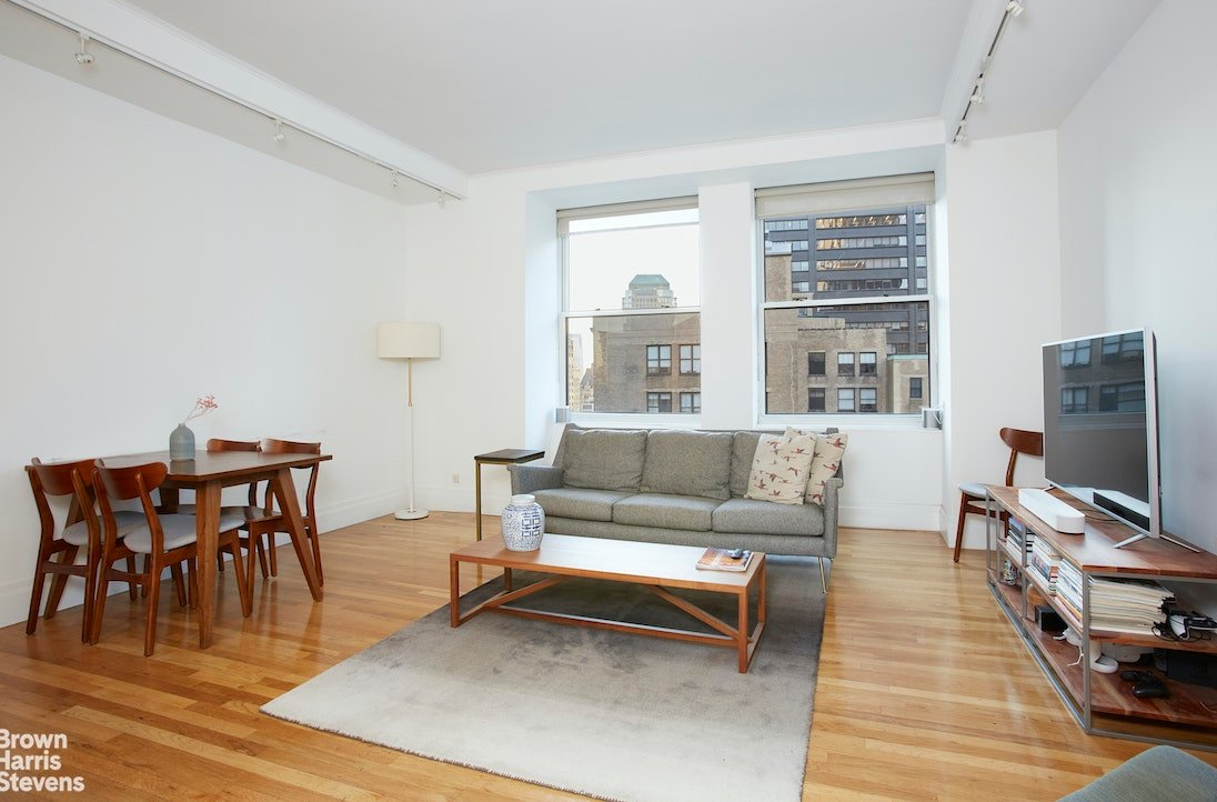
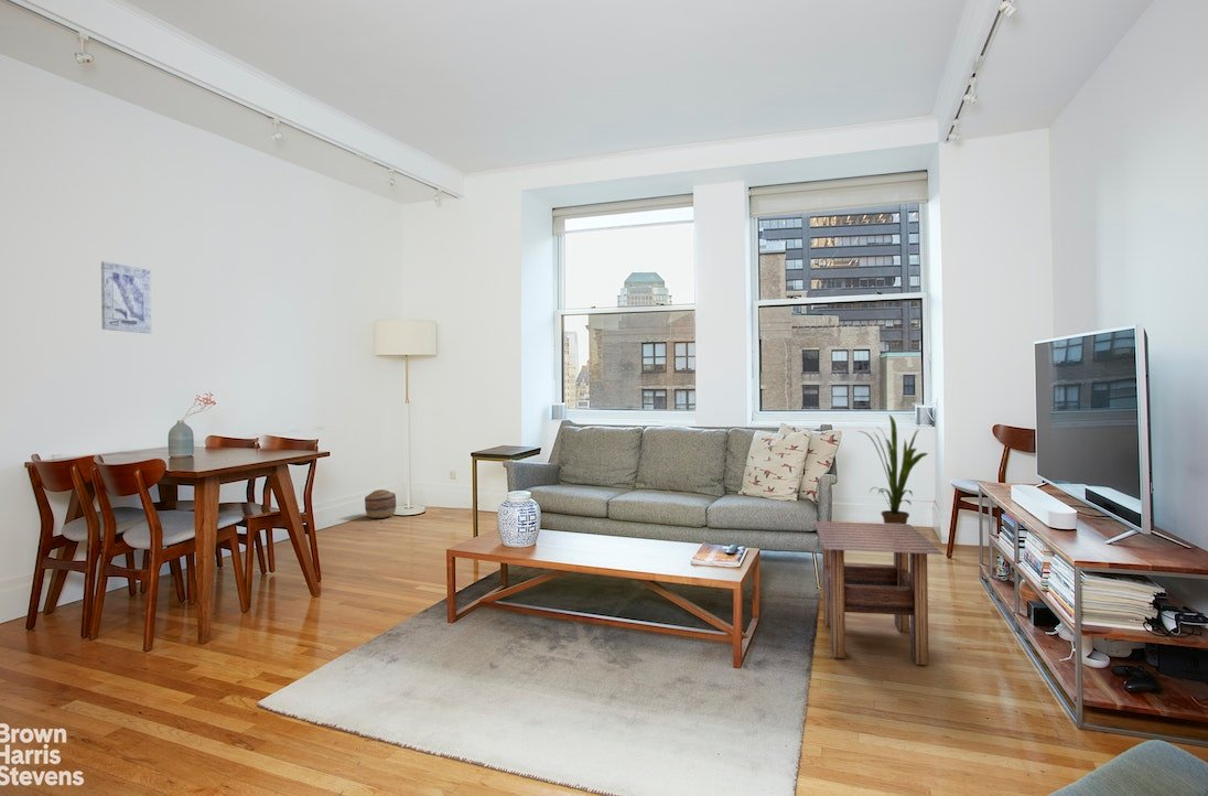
+ wall art (127, 298)
+ house plant (891, 474)
+ side table (871, 588)
+ basket (380, 503)
